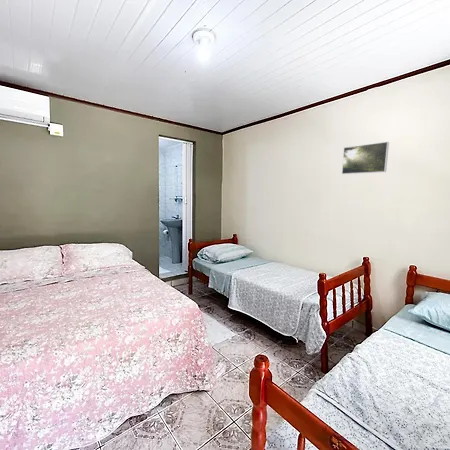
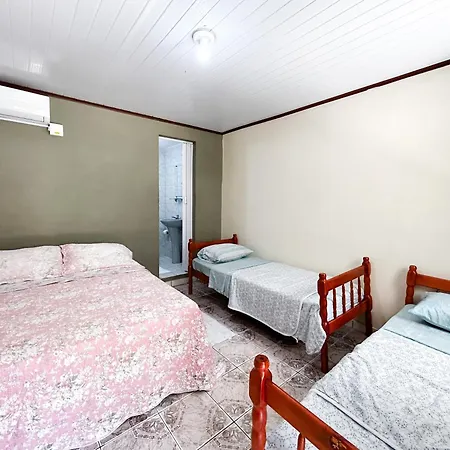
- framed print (363, 159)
